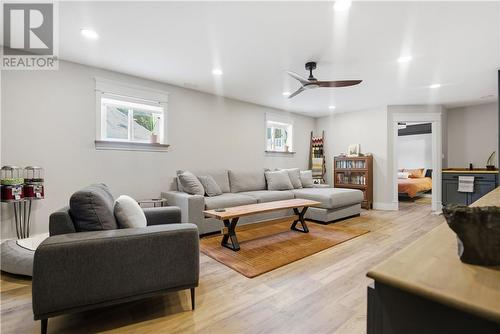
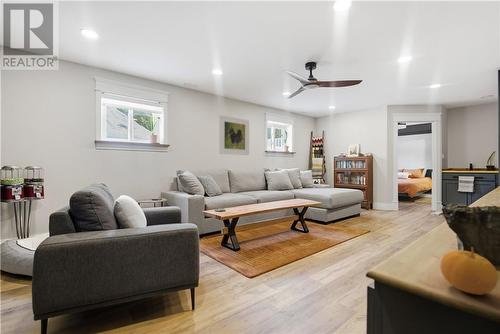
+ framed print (235, 136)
+ fruit (467, 267)
